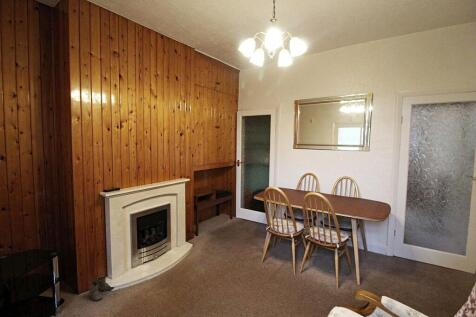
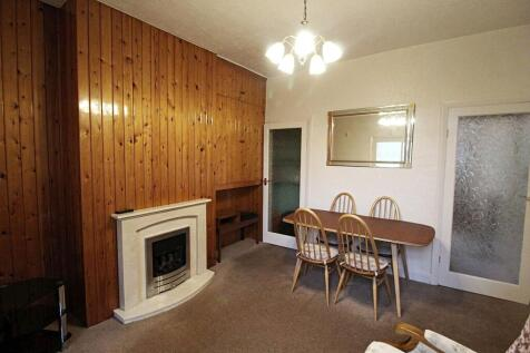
- boots (100, 287)
